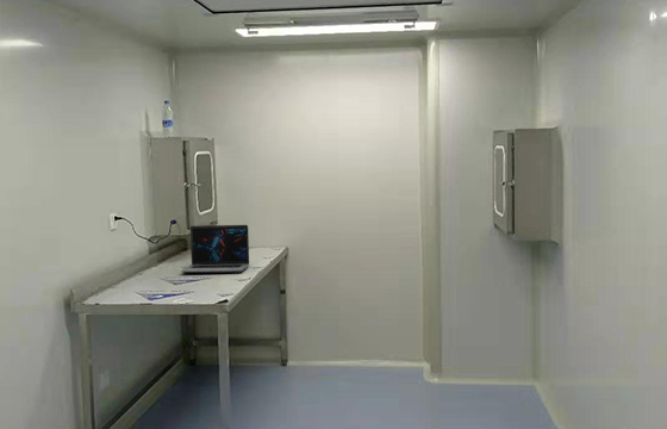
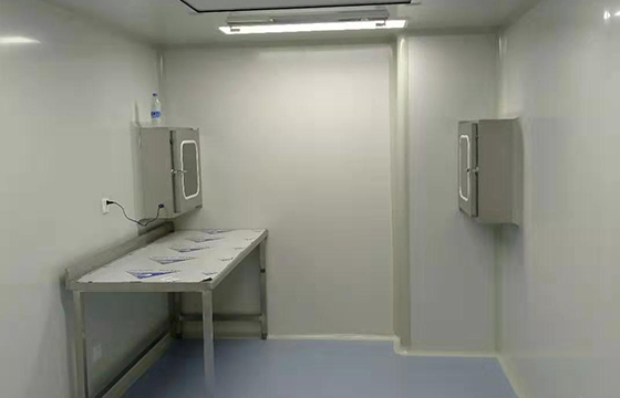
- laptop (214, 248)
